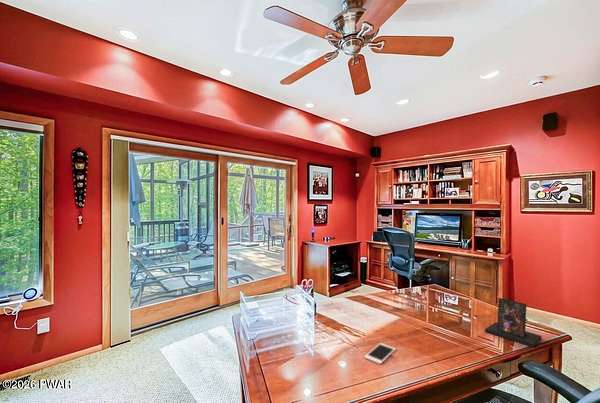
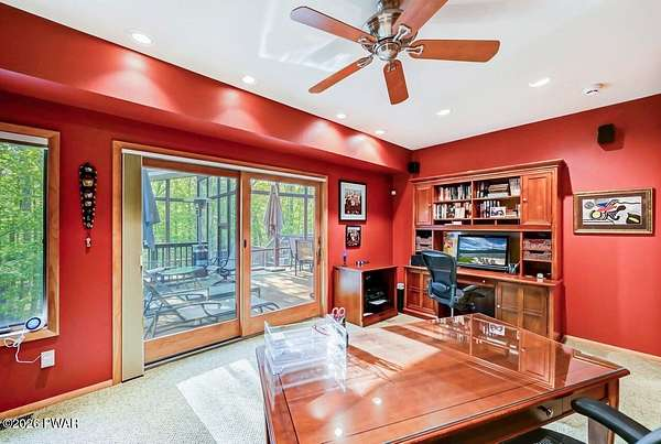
- cell phone (380, 352)
- photo frame (512, 317)
